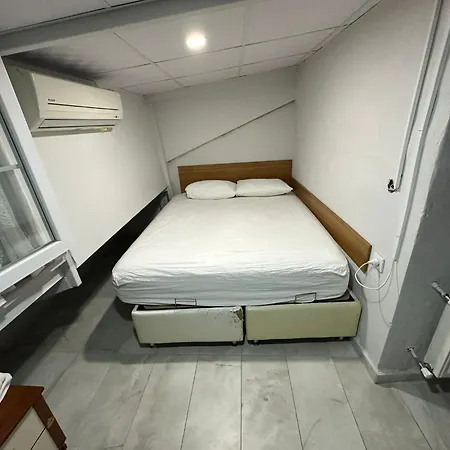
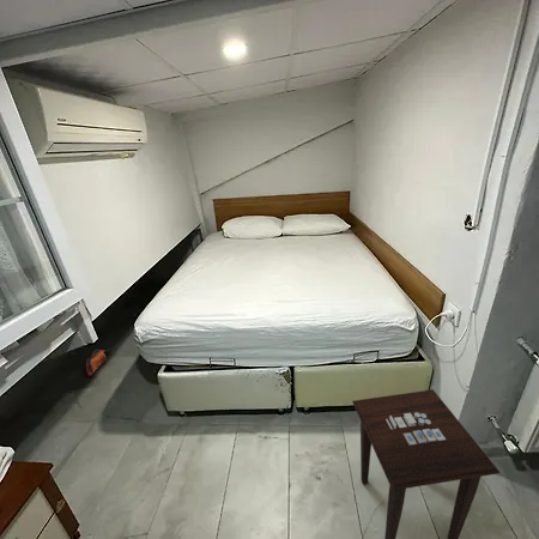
+ side table (410, 471)
+ shoe (97, 359)
